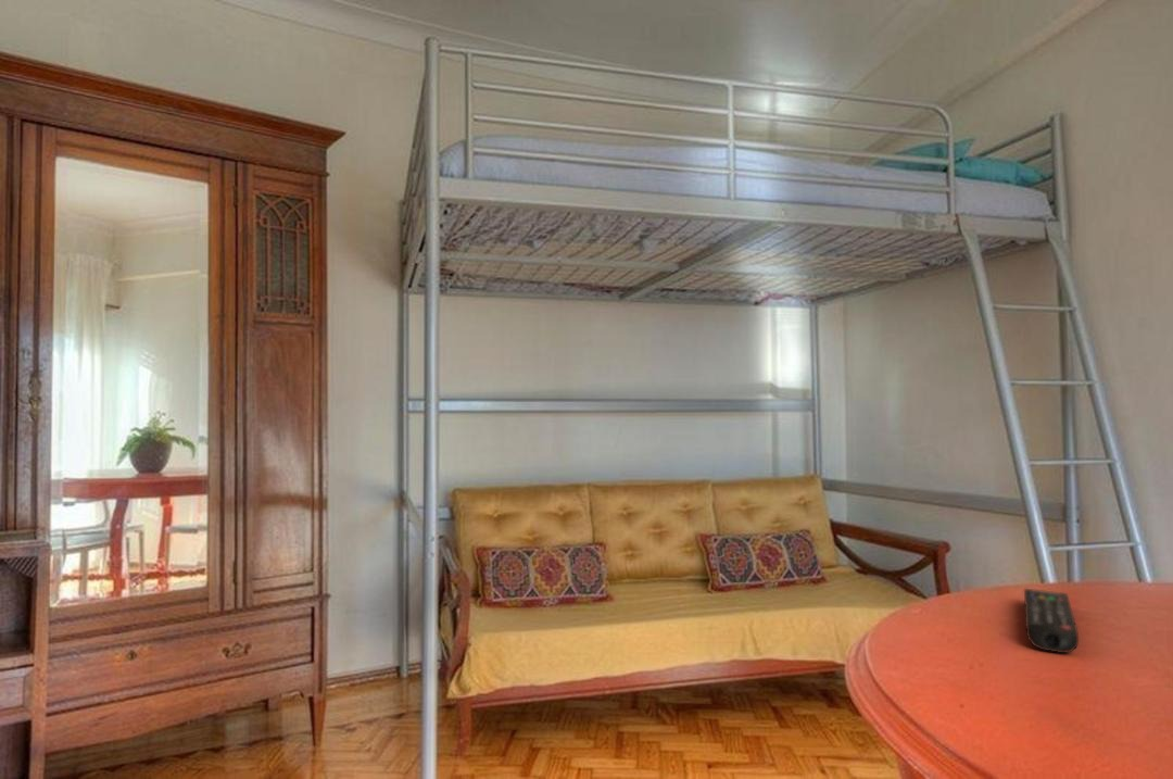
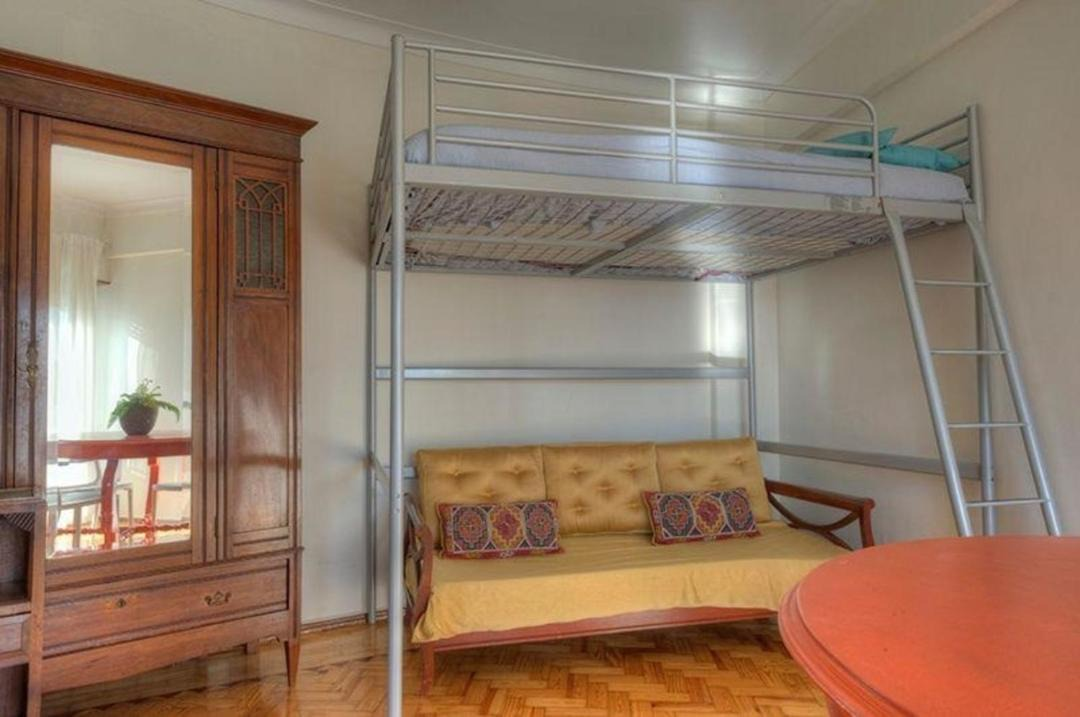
- remote control (1048, 615)
